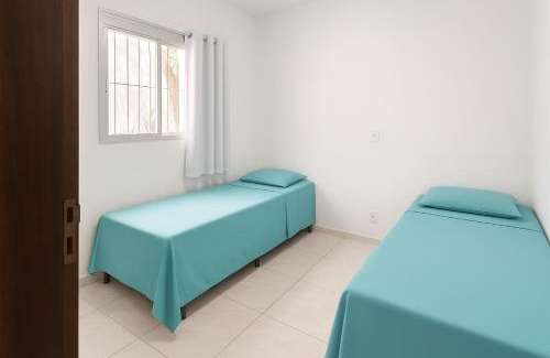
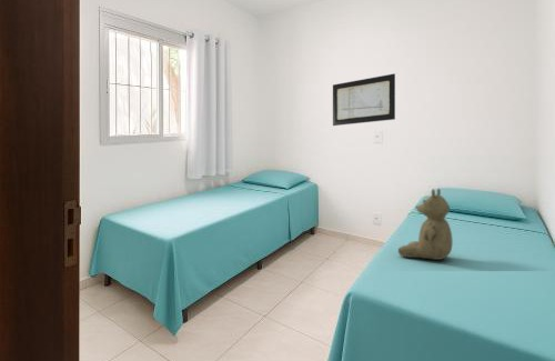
+ wall art (362, 101)
+ teddy bear (425, 222)
